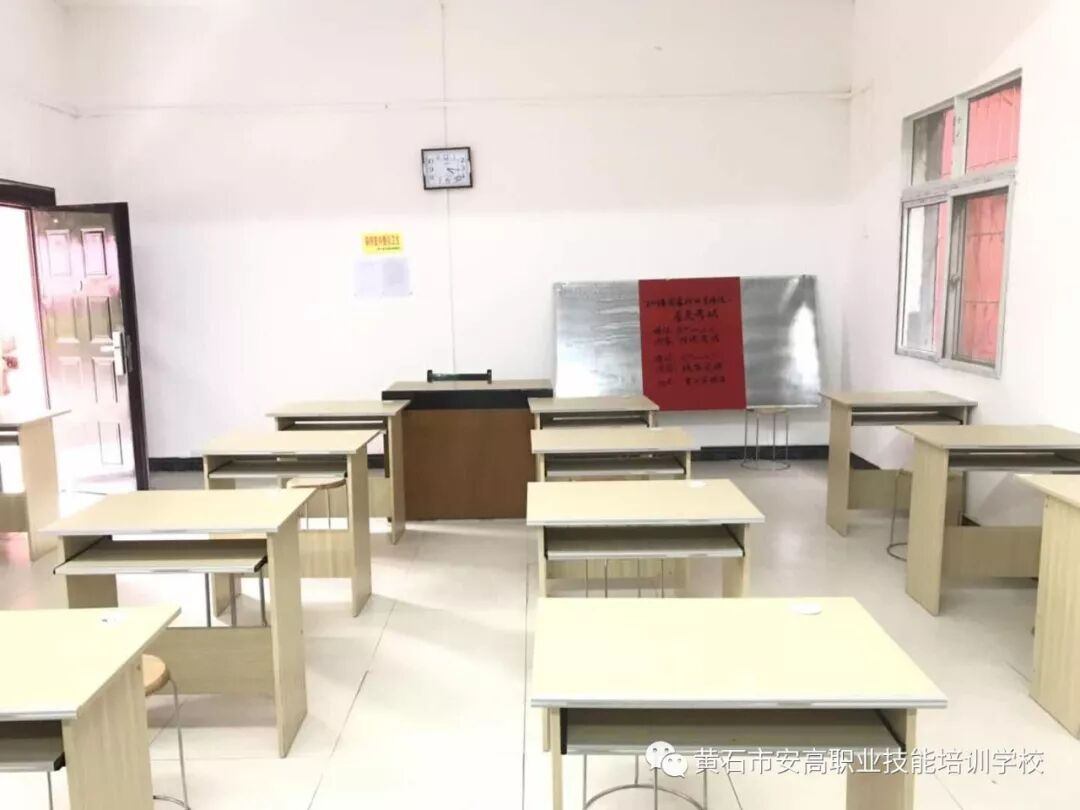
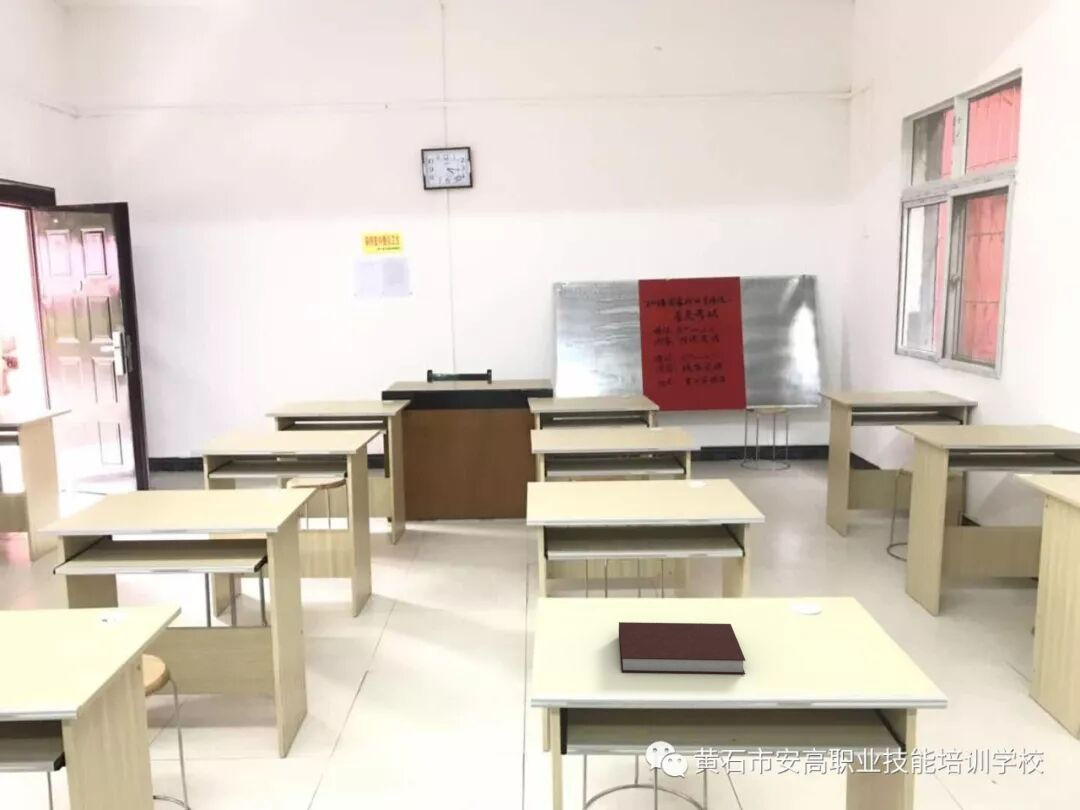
+ notebook (678, 646)
